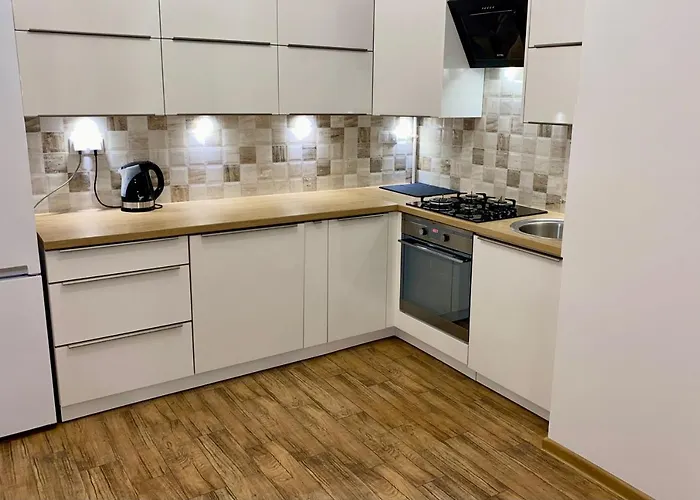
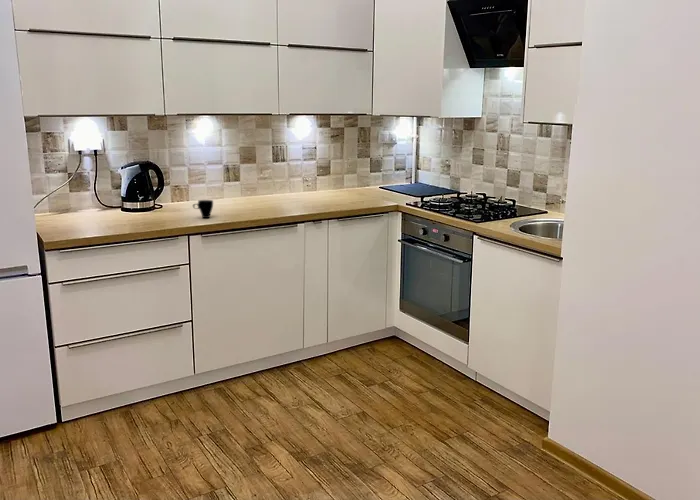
+ cup (203, 209)
